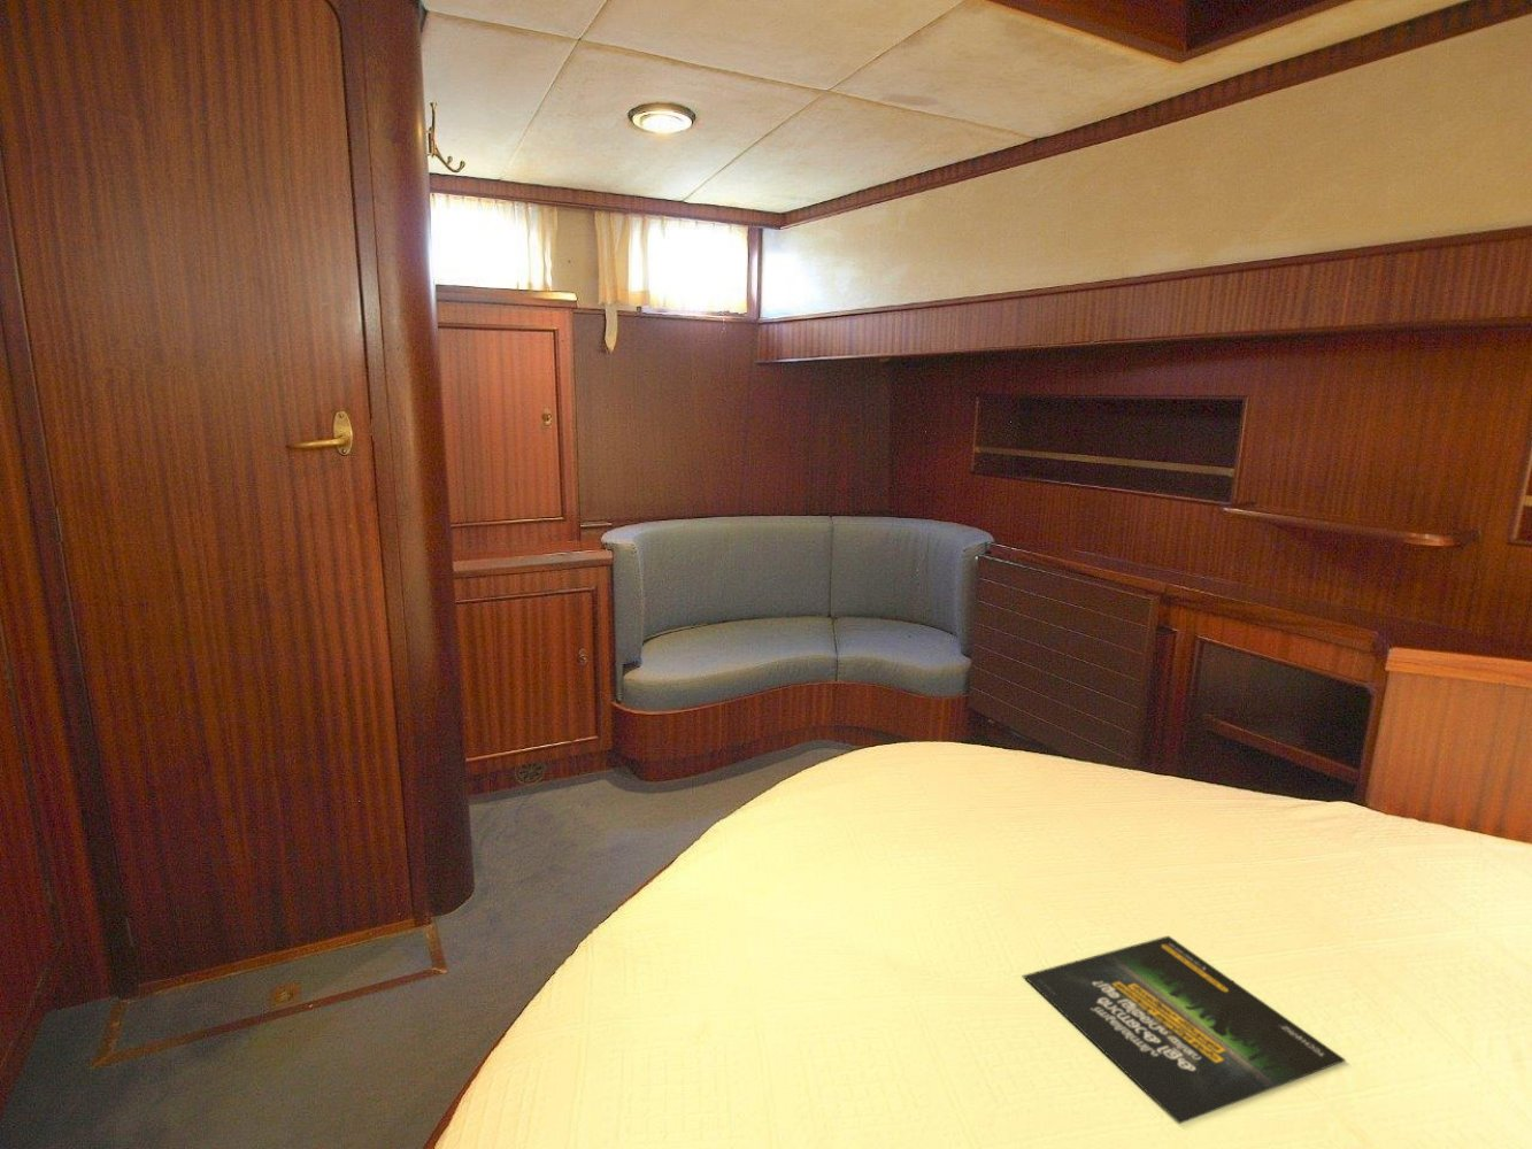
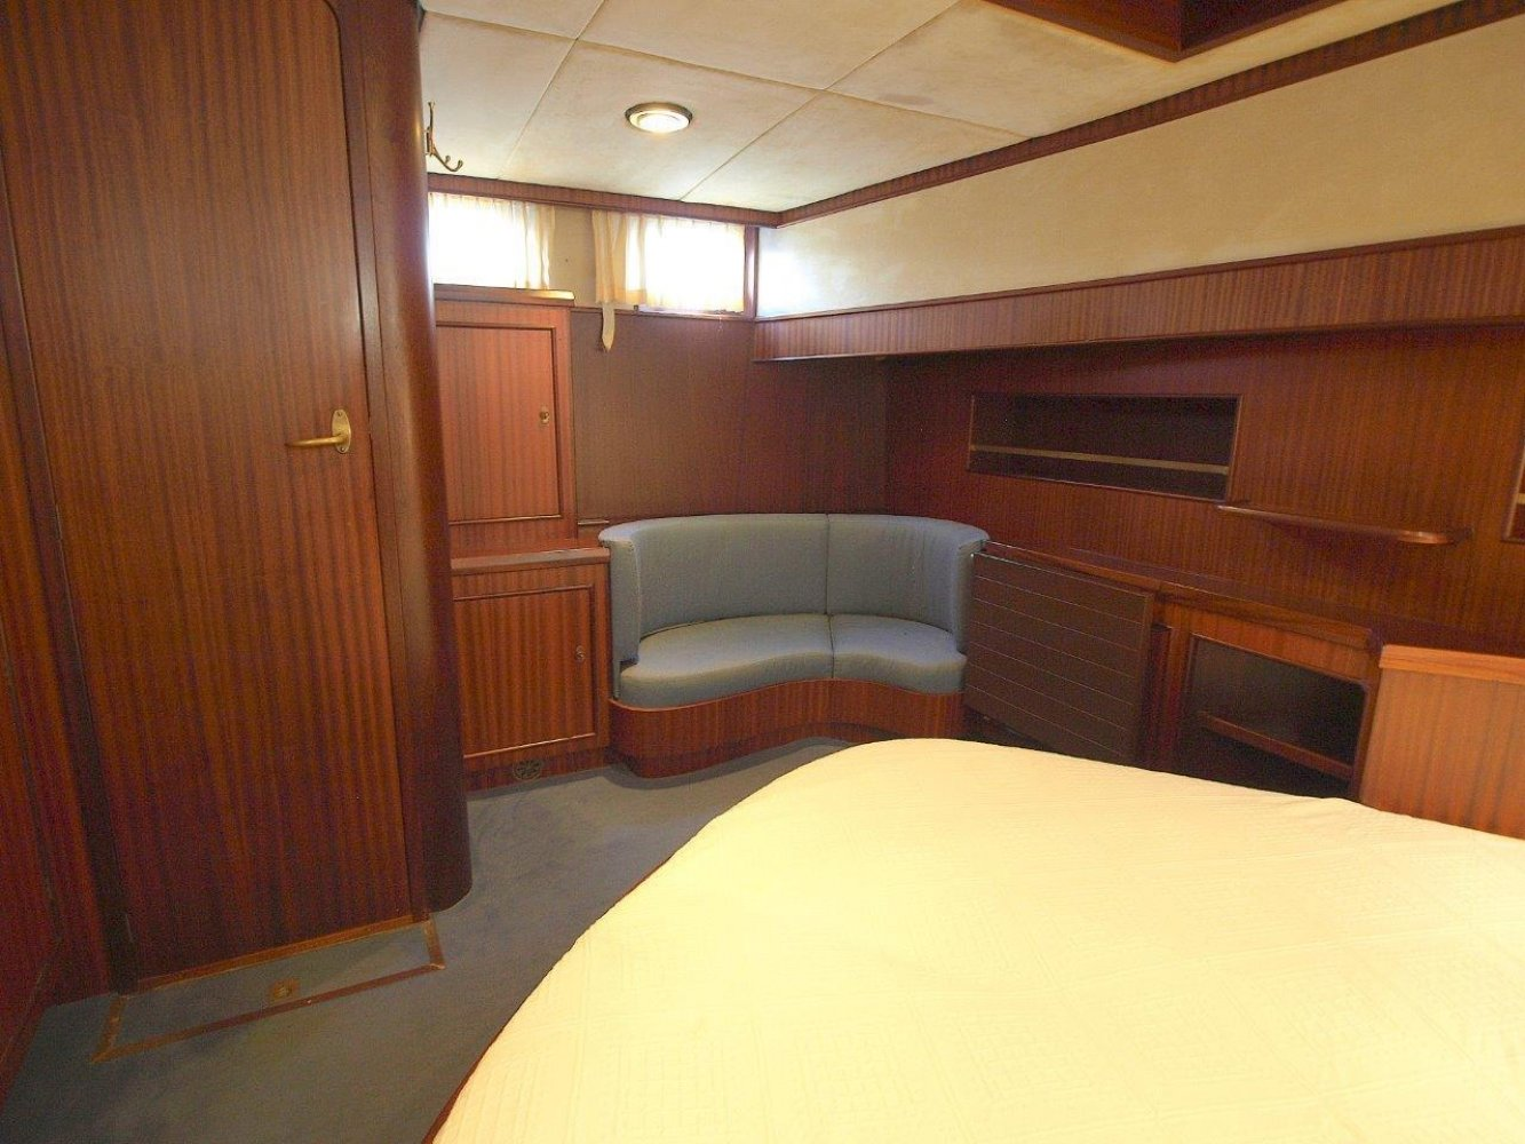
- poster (1172, 1015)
